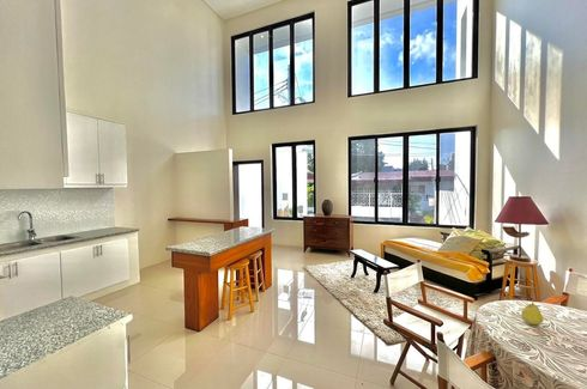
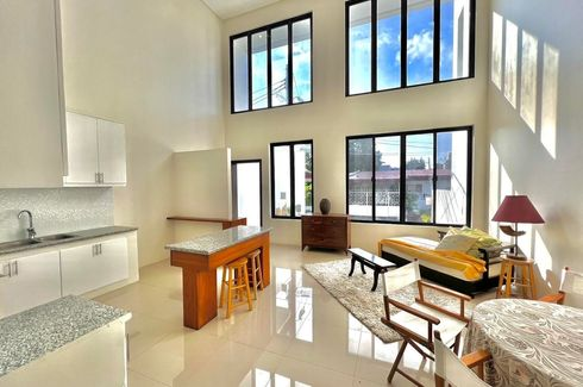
- fruit (532, 312)
